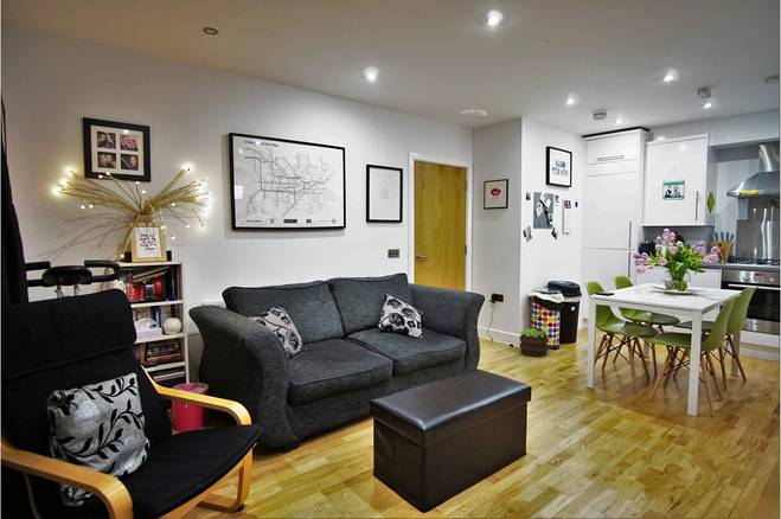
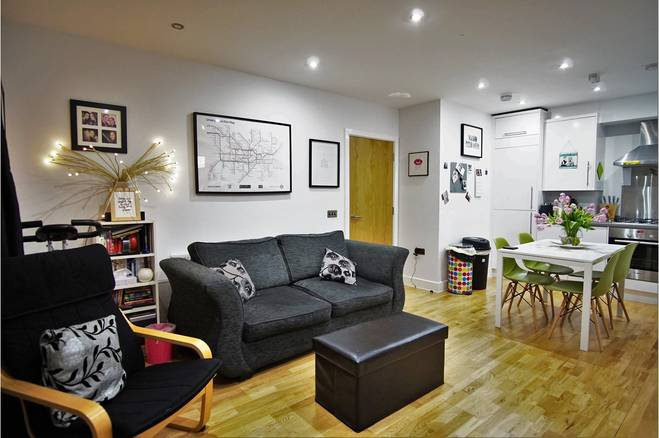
- potted plant (533, 340)
